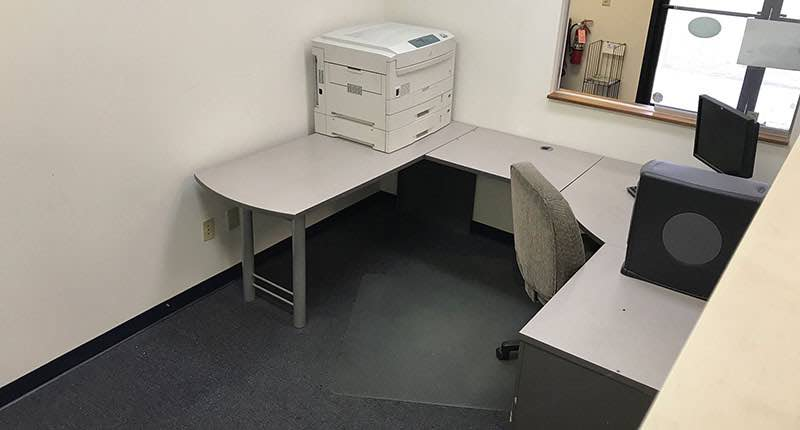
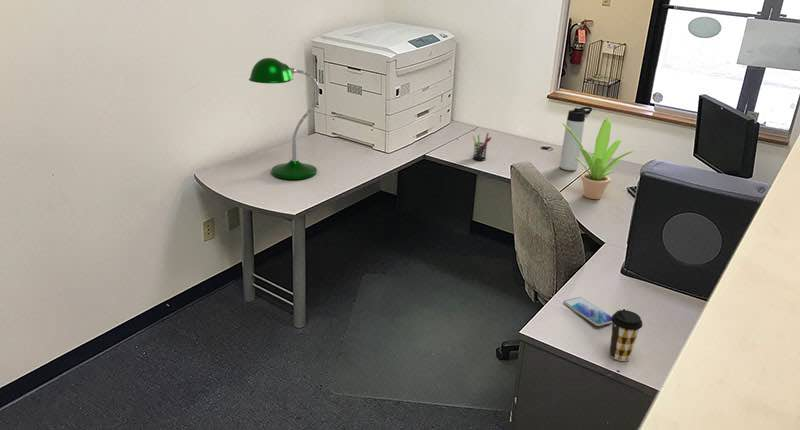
+ thermos bottle (576, 137)
+ potted plant (600, 162)
+ pen holder (480, 146)
+ smartphone (588, 311)
+ coffee cup (623, 336)
+ desk lamp (298, 123)
